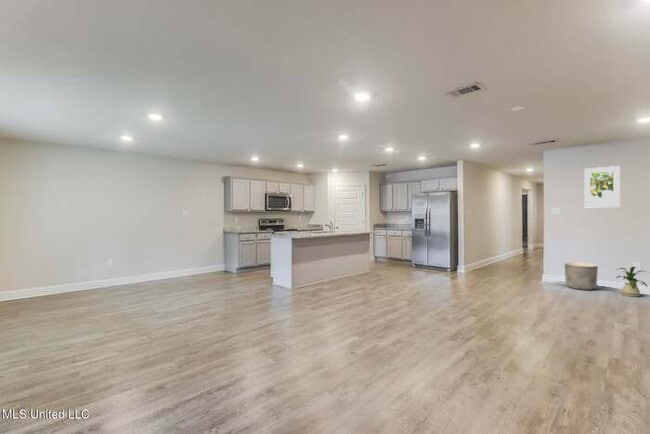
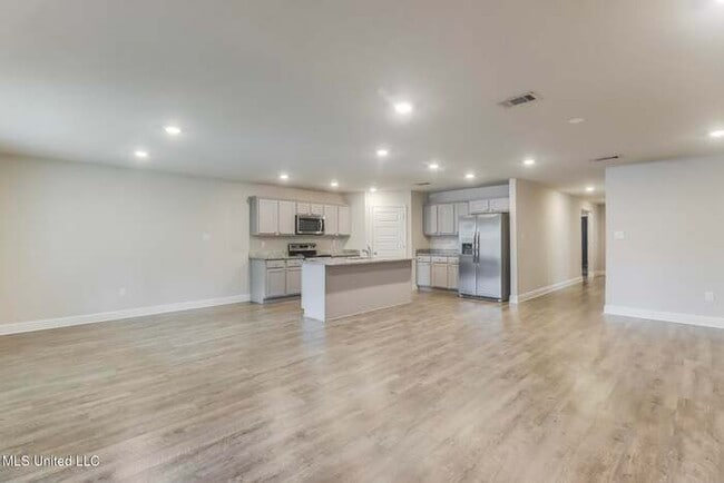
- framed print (601, 187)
- house plant (632, 279)
- planter (580, 276)
